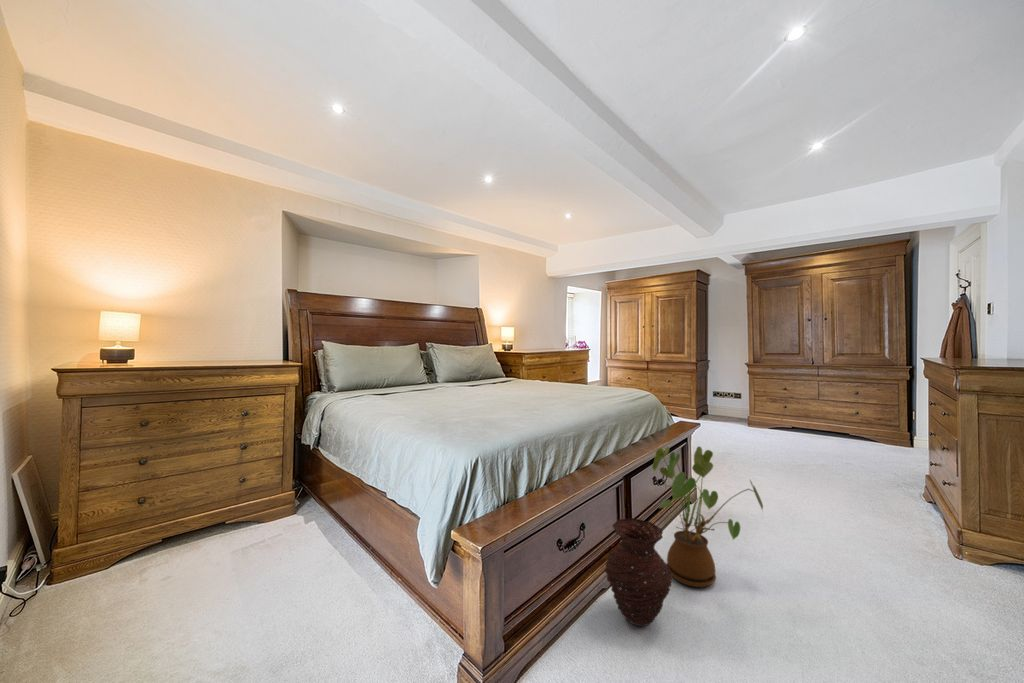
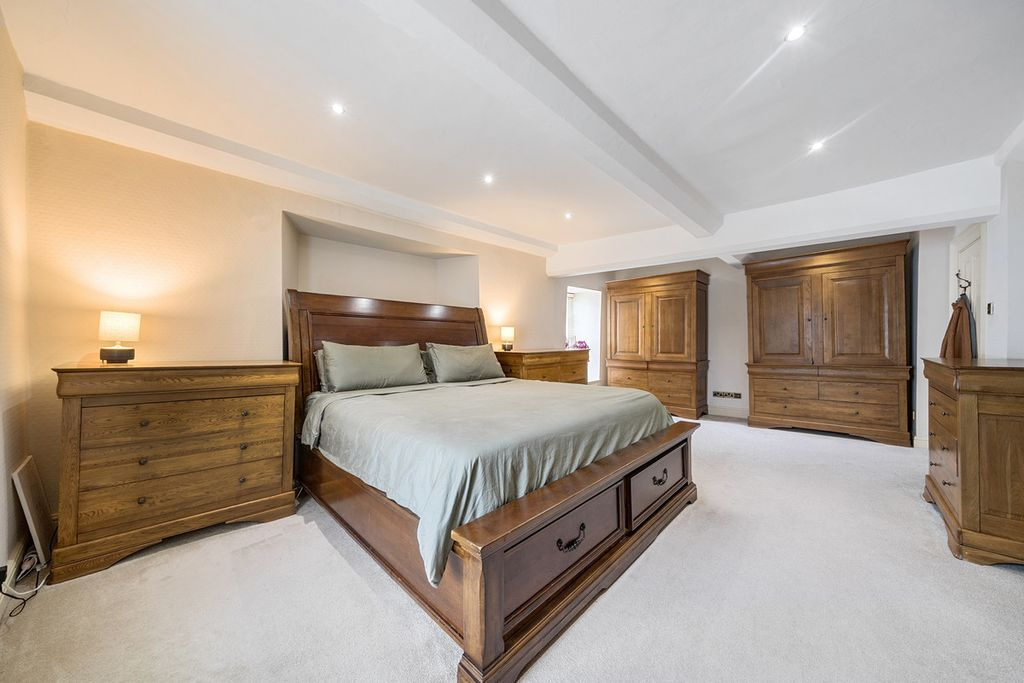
- house plant (699, 514)
- woven vase (637, 573)
